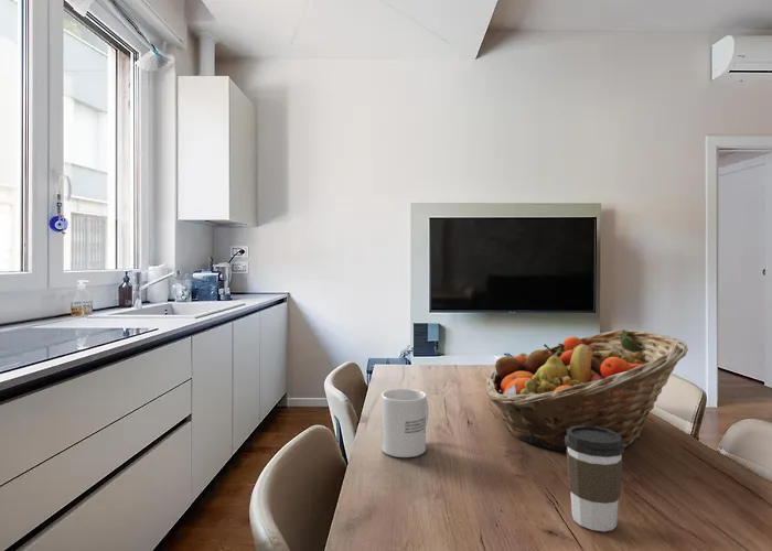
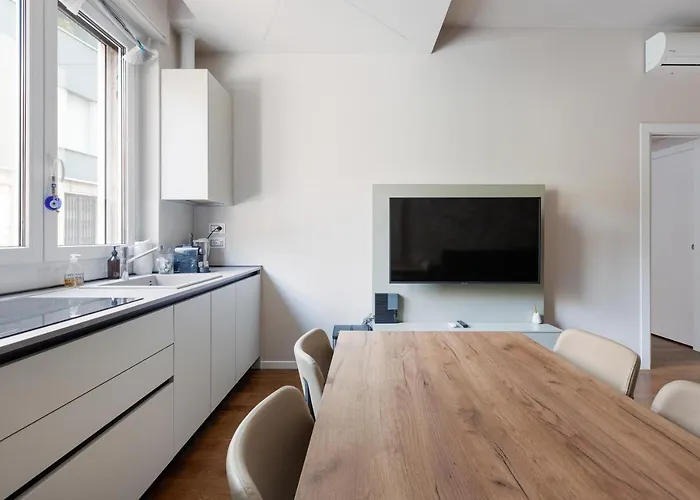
- mug (405, 419)
- coffee cup (593, 476)
- fruit basket (576, 379)
